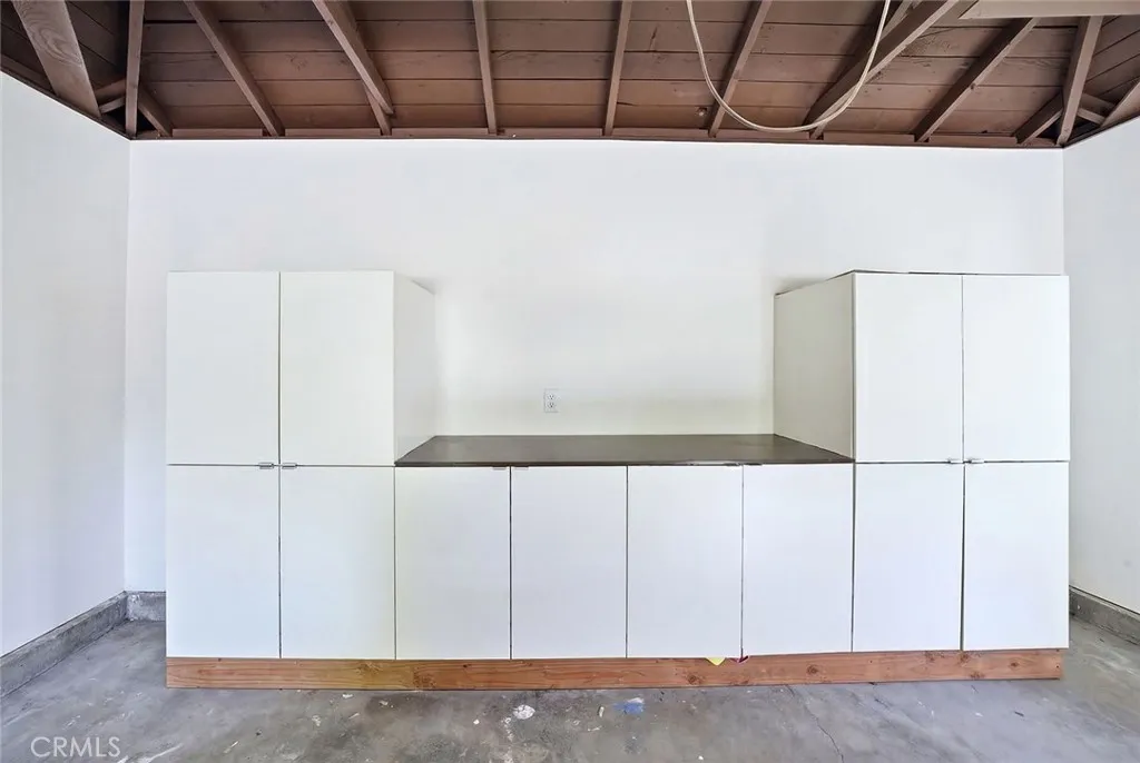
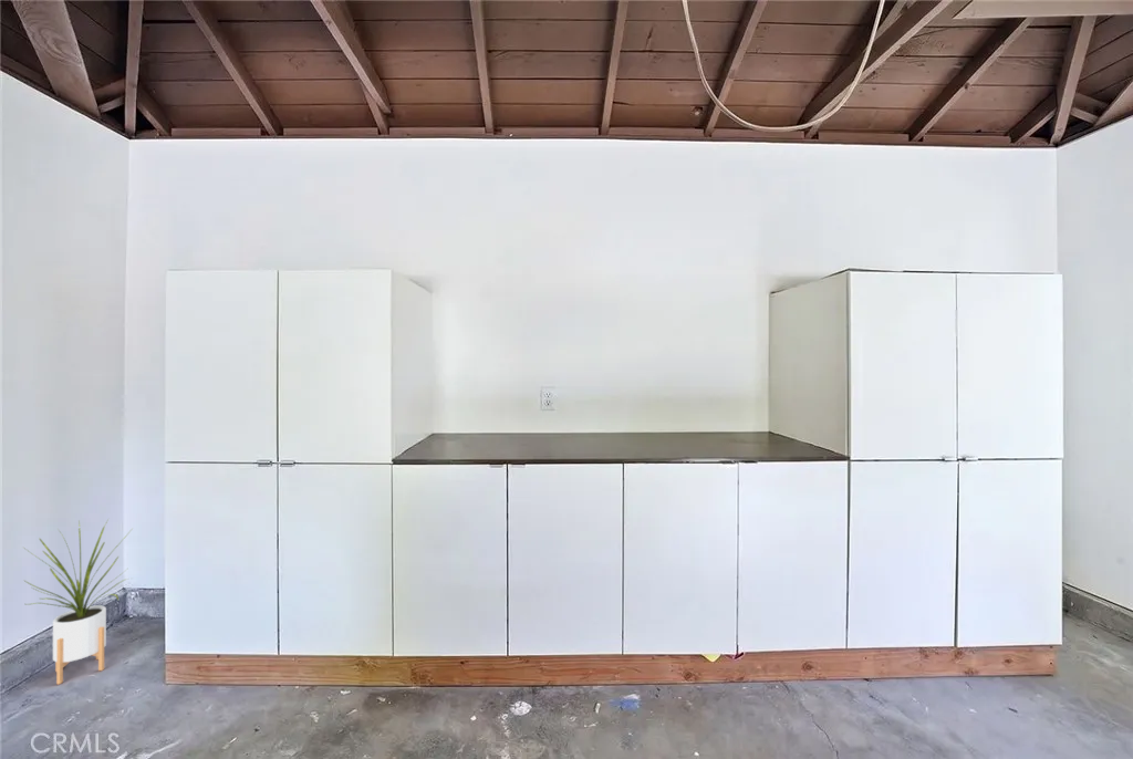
+ house plant (79, 595)
